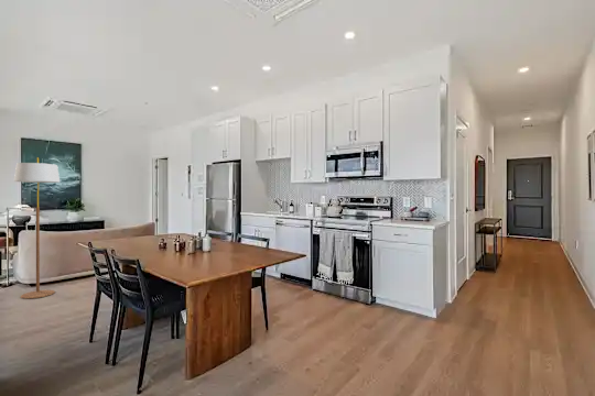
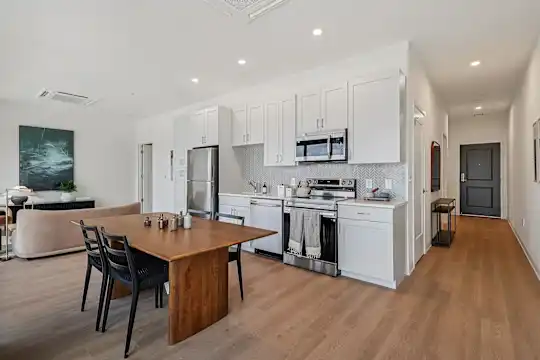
- floor lamp (37, 226)
